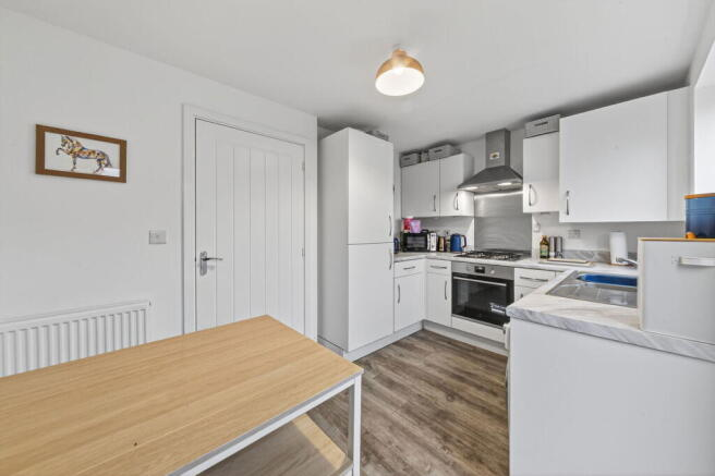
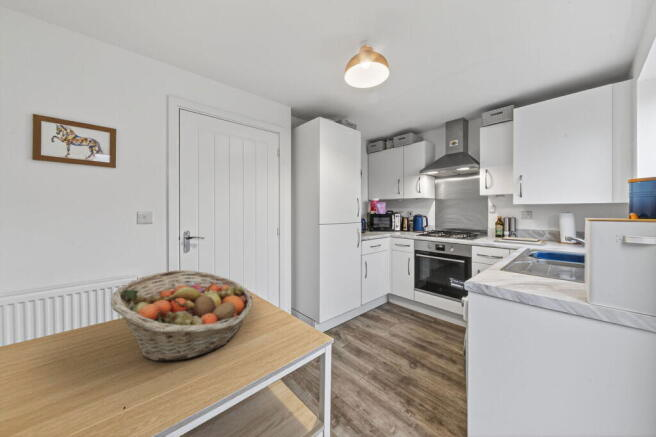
+ fruit basket (193, 305)
